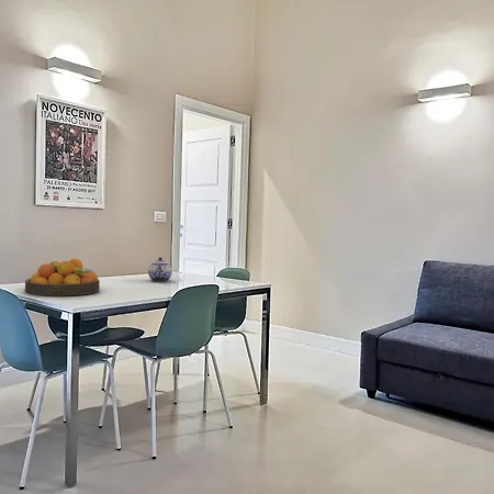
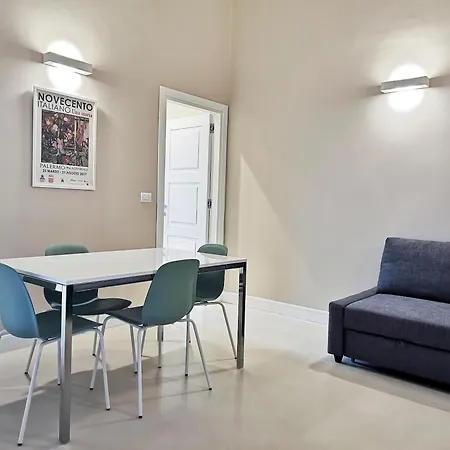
- fruit bowl (63, 274)
- teapot (159, 269)
